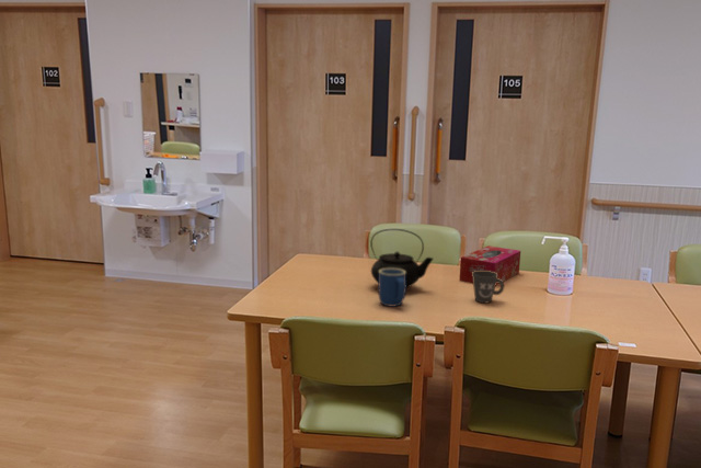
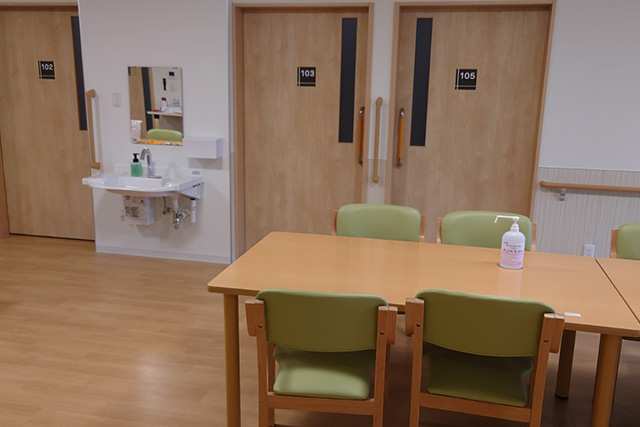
- tissue box (491, 265)
- mug (487, 287)
- mug (393, 287)
- teapot (401, 259)
